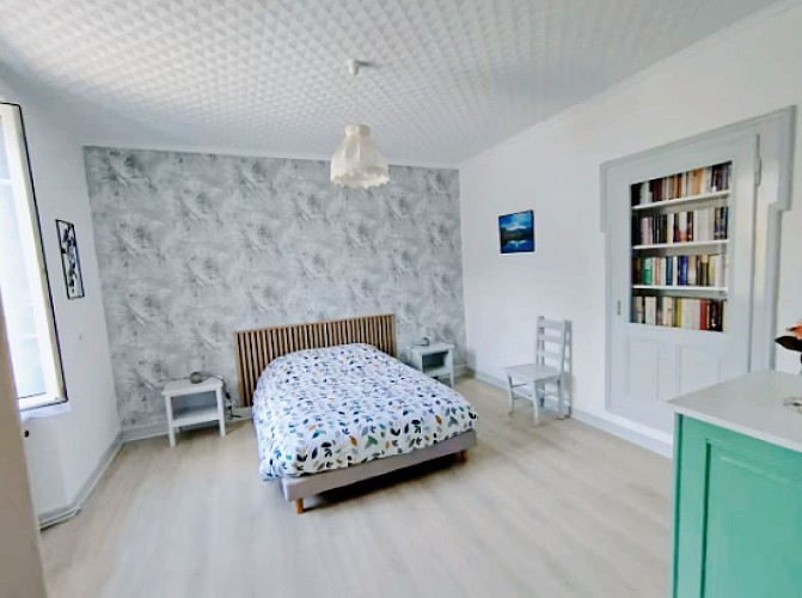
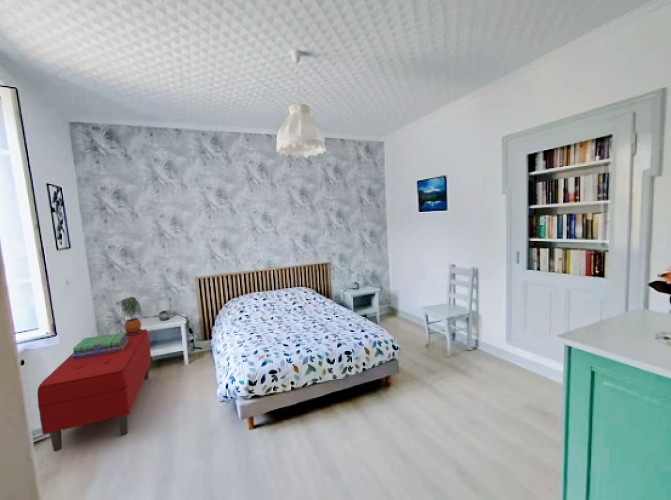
+ bench (107, 379)
+ potted plant (132, 314)
+ stack of books (101, 344)
